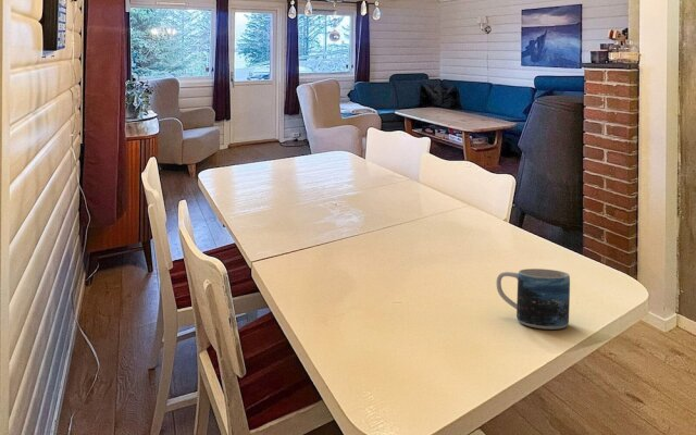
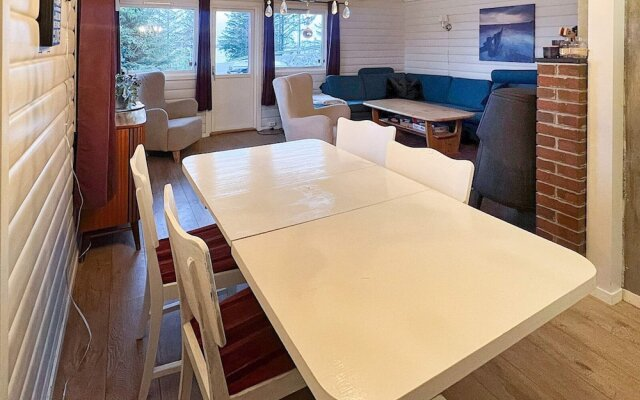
- mug (531, 296)
